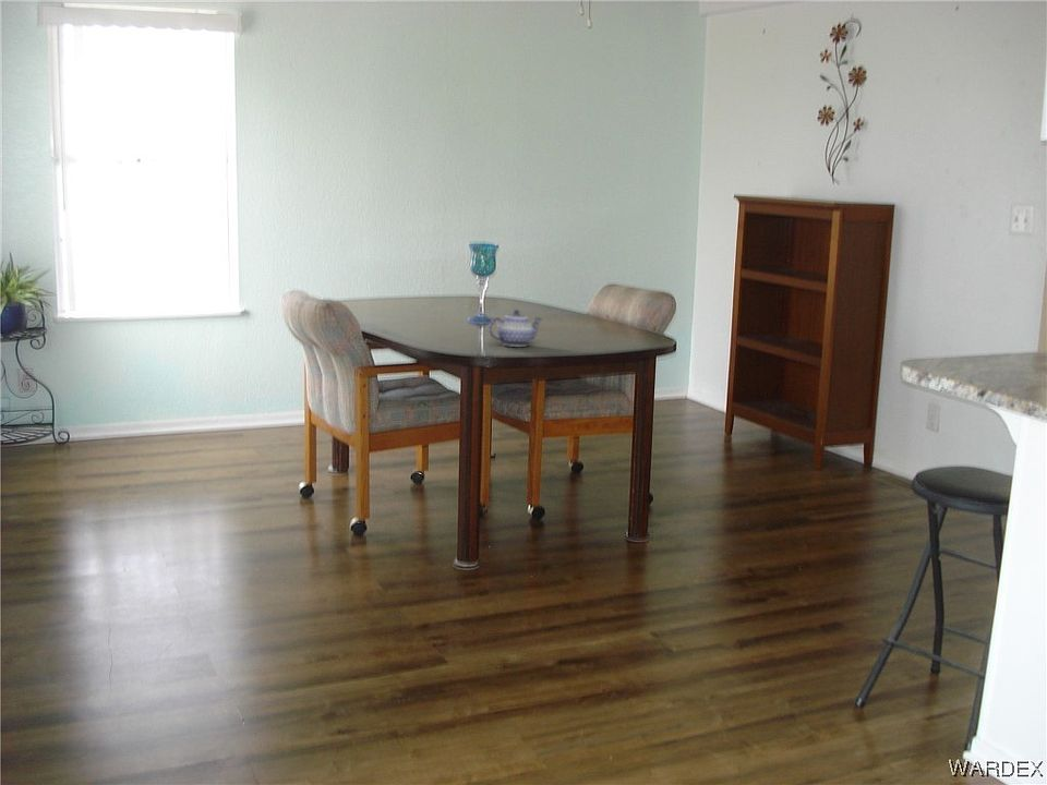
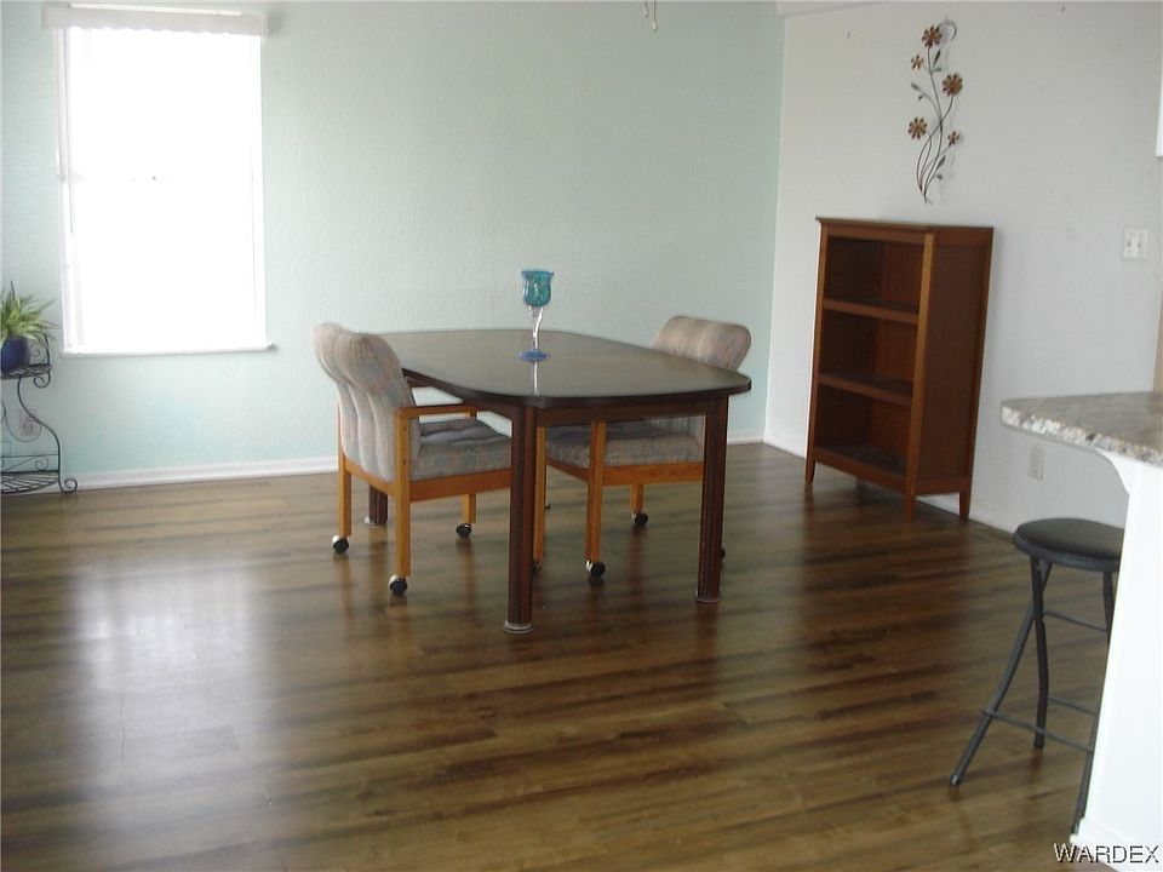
- teapot (516, 327)
